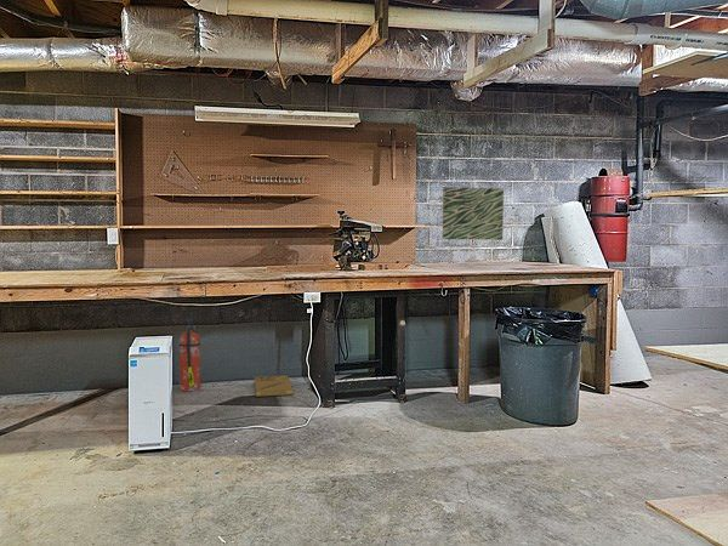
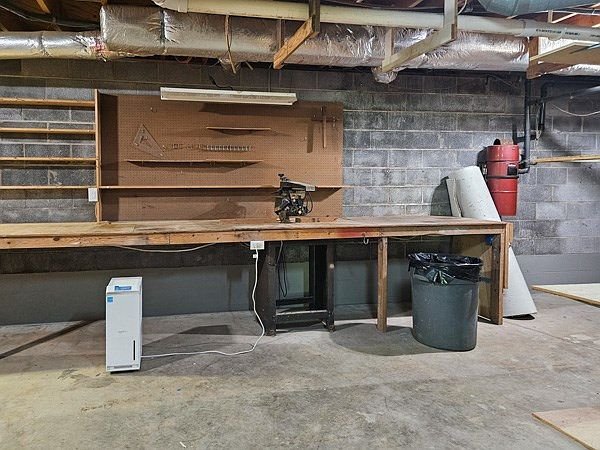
- cardboard box (272, 385)
- wall art (473, 214)
- fire extinguisher (189, 353)
